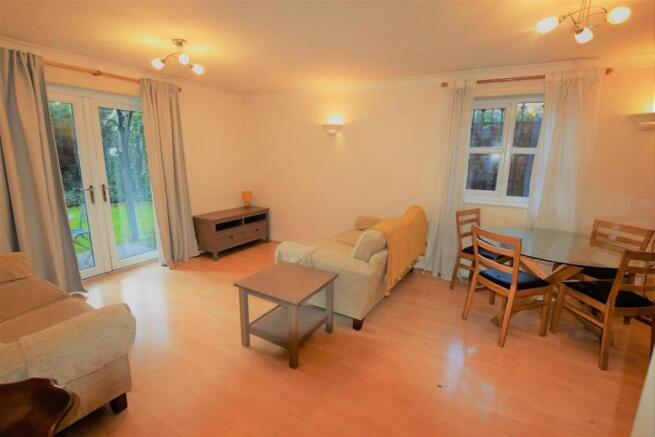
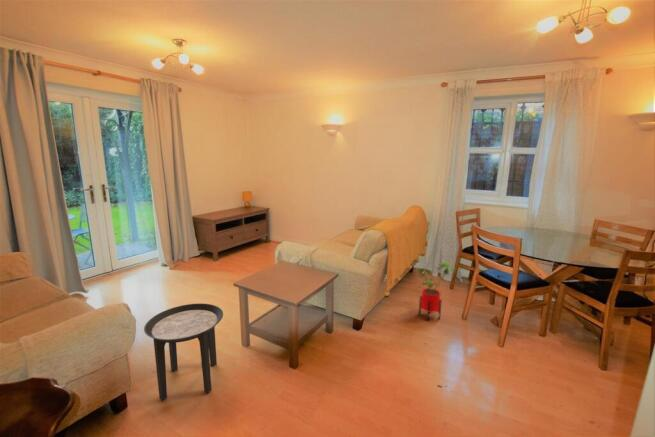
+ house plant (433, 289)
+ side table (187, 340)
